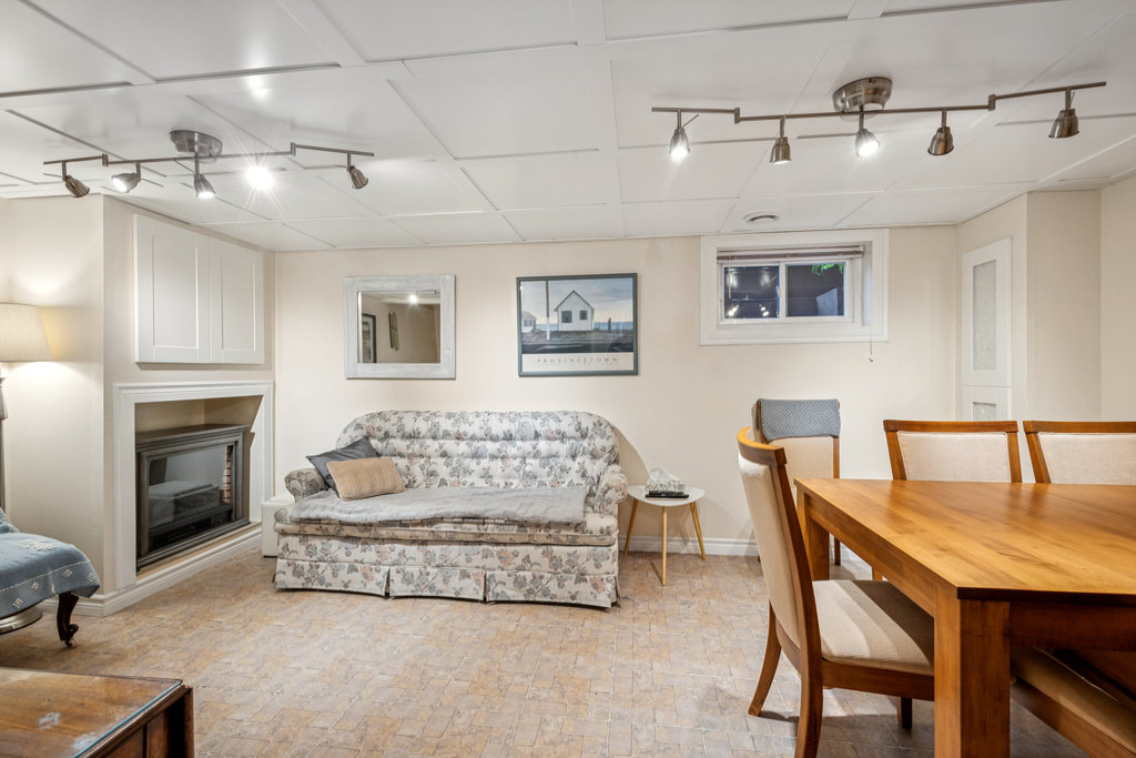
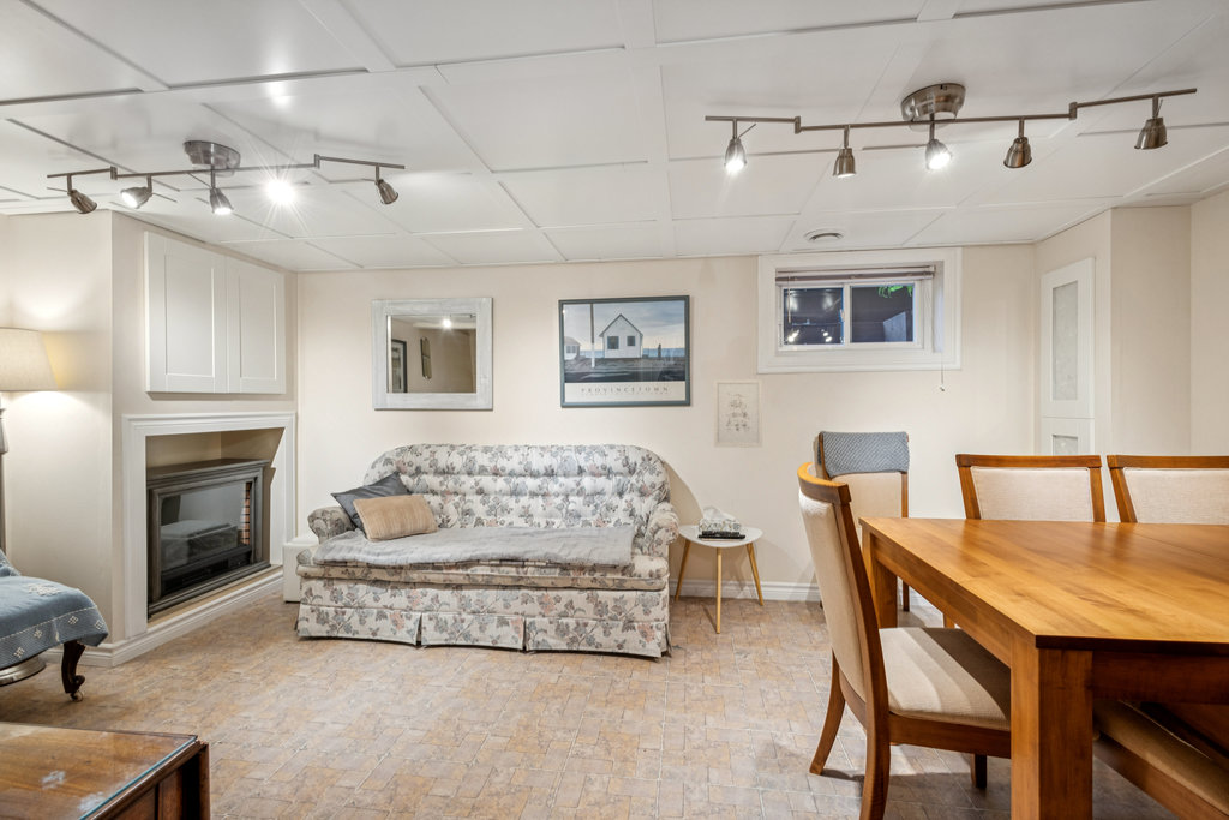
+ wall art (737, 413)
